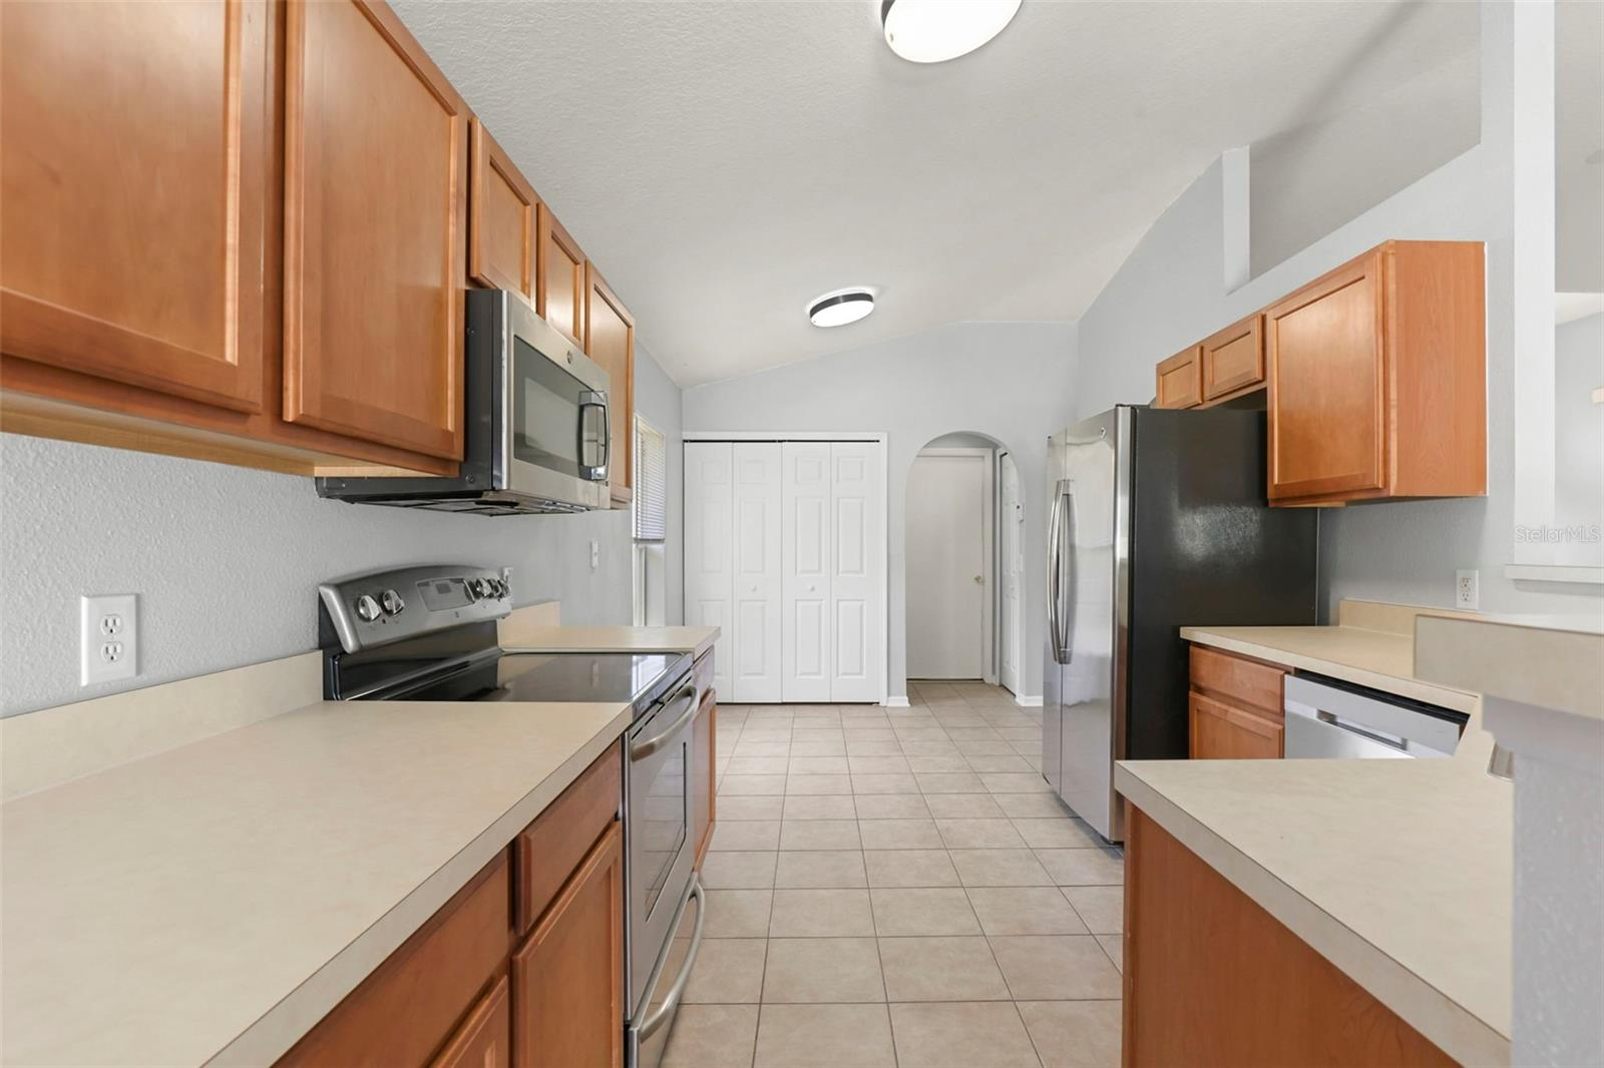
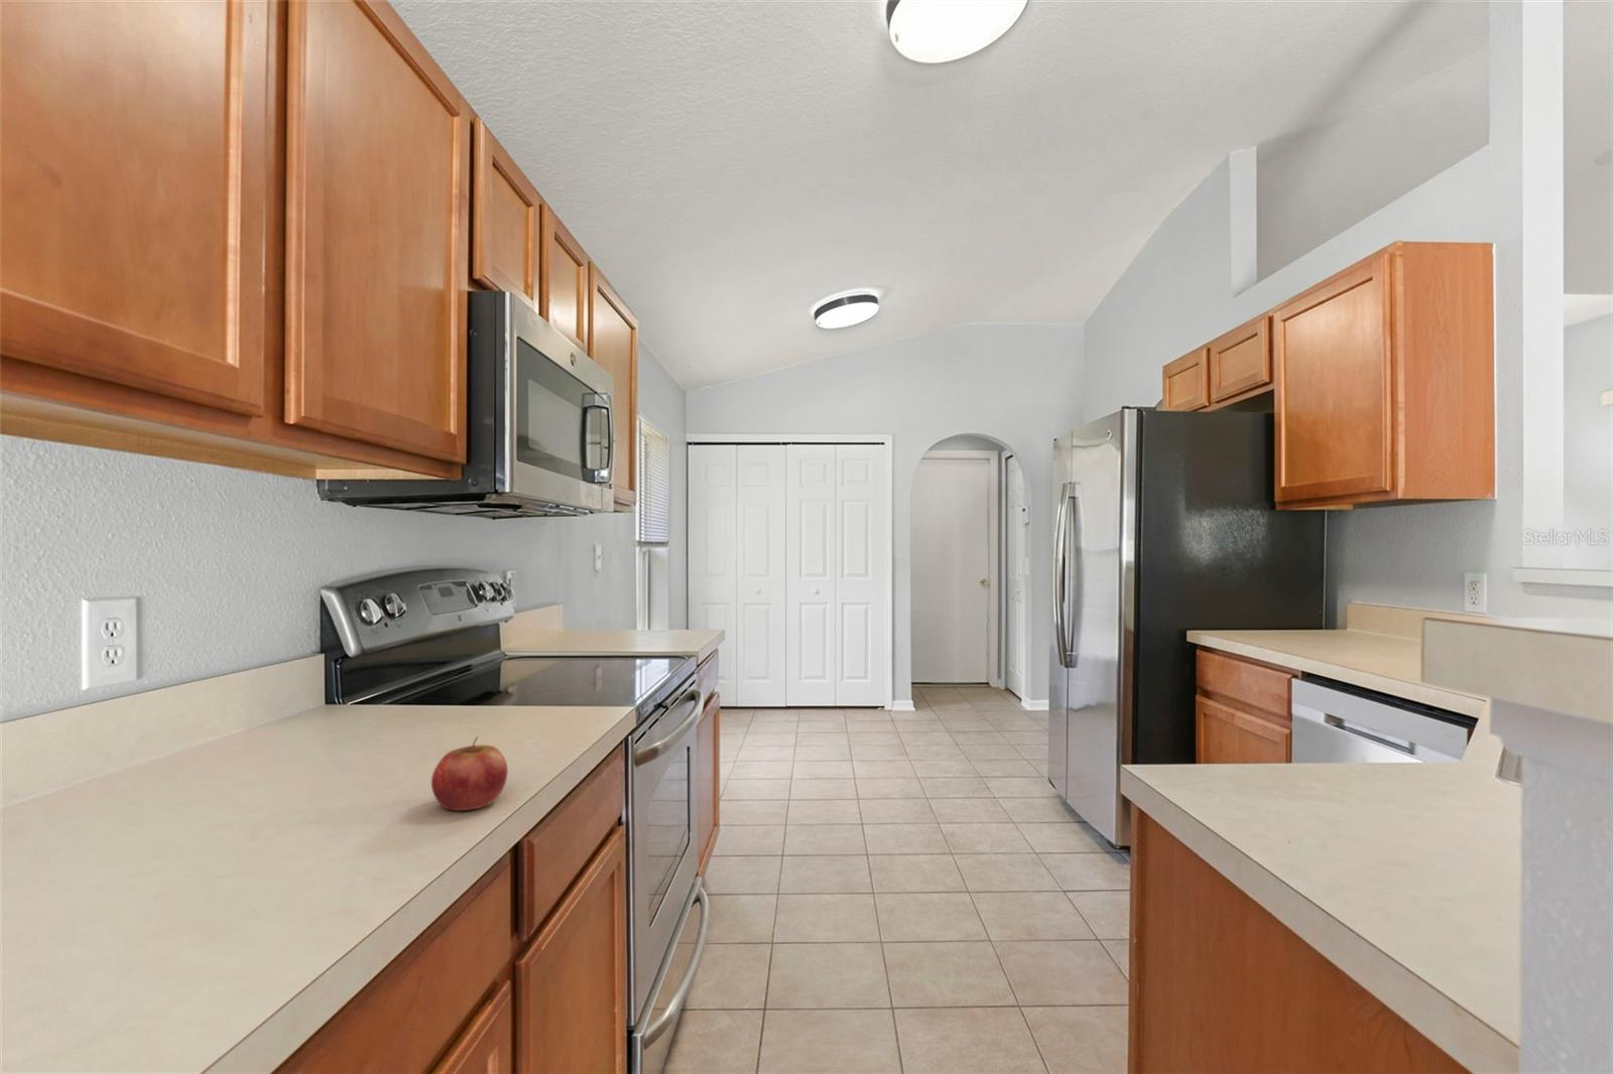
+ apple (470, 770)
